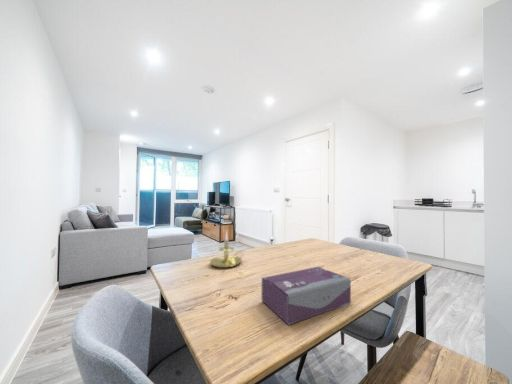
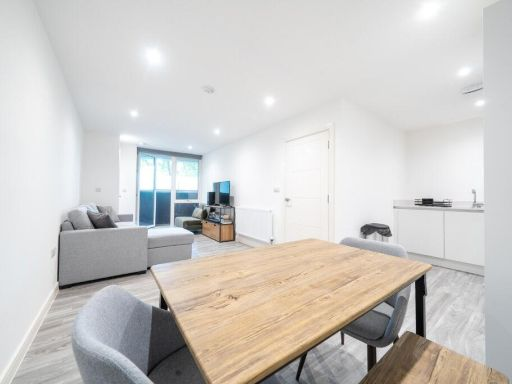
- candle holder (228, 247)
- tissue box (305, 289)
